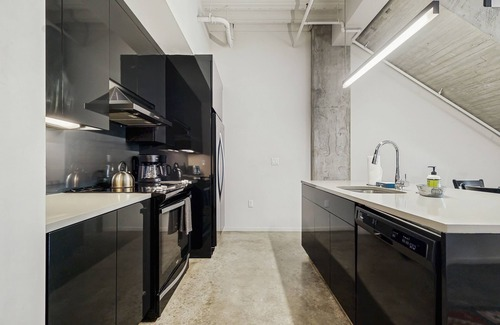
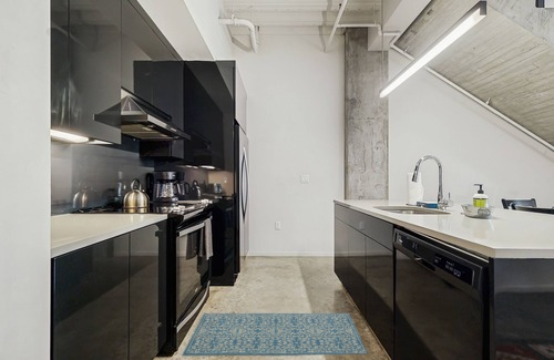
+ rug (276, 331)
